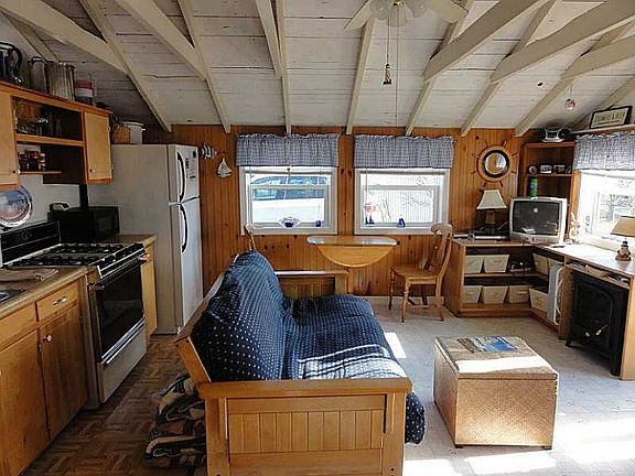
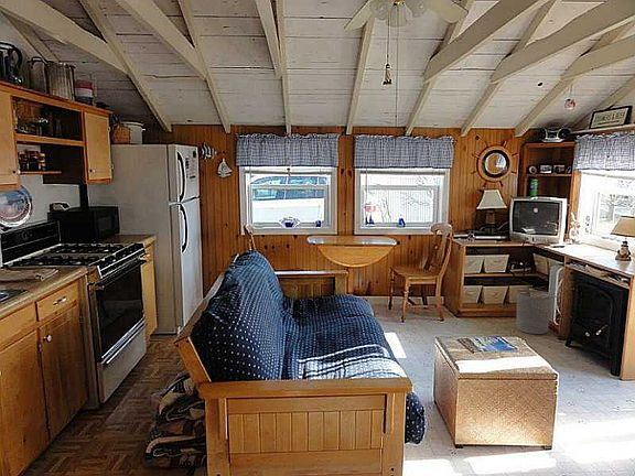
+ waste bin (532, 311)
